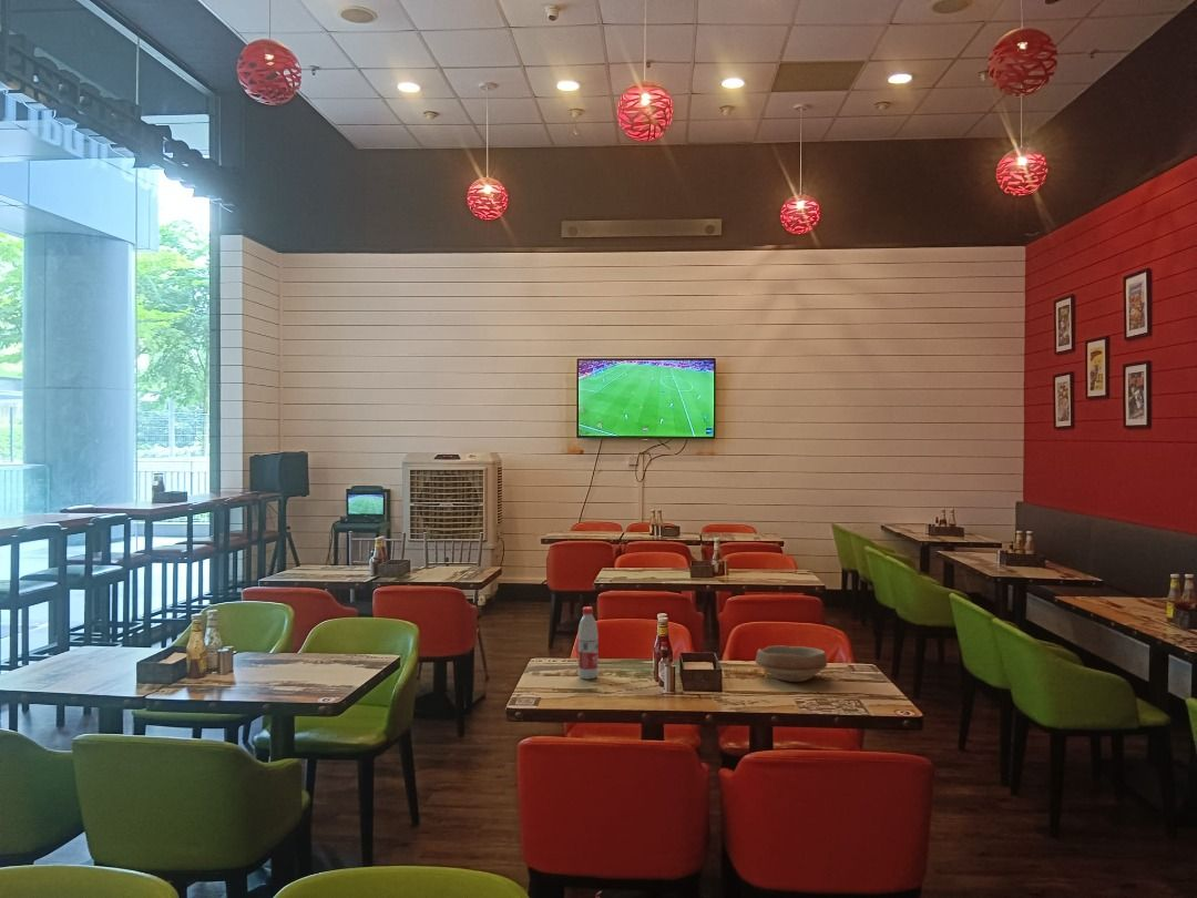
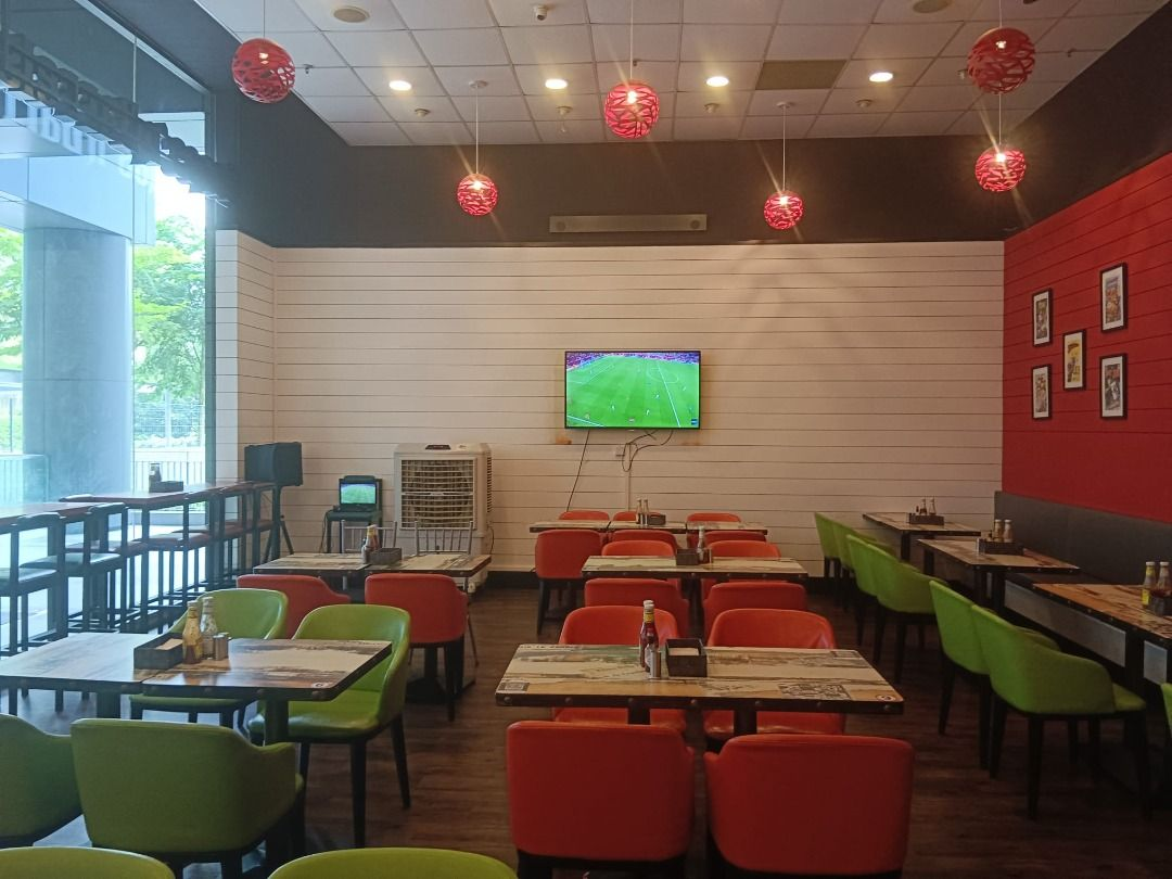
- bowl (790, 662)
- water bottle (587, 642)
